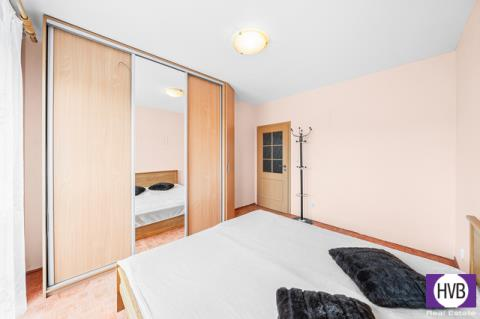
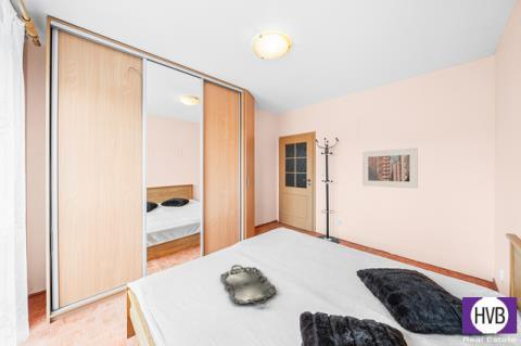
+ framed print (387, 168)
+ serving tray (246, 282)
